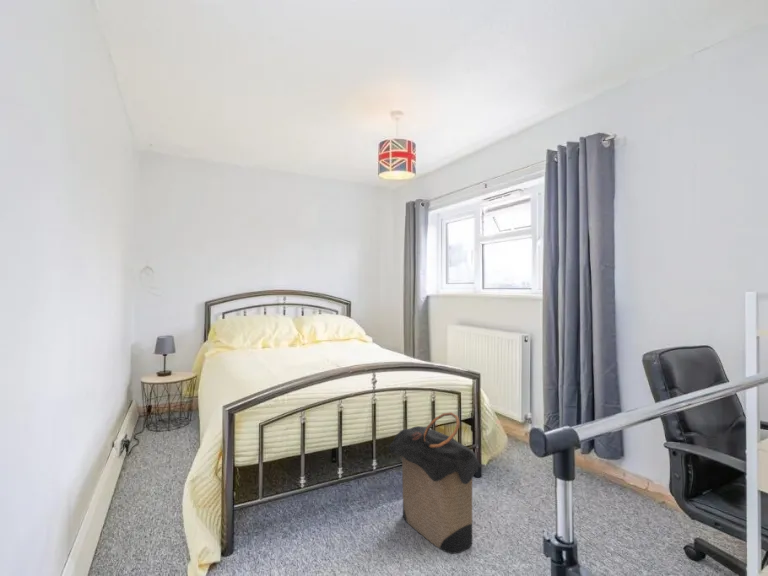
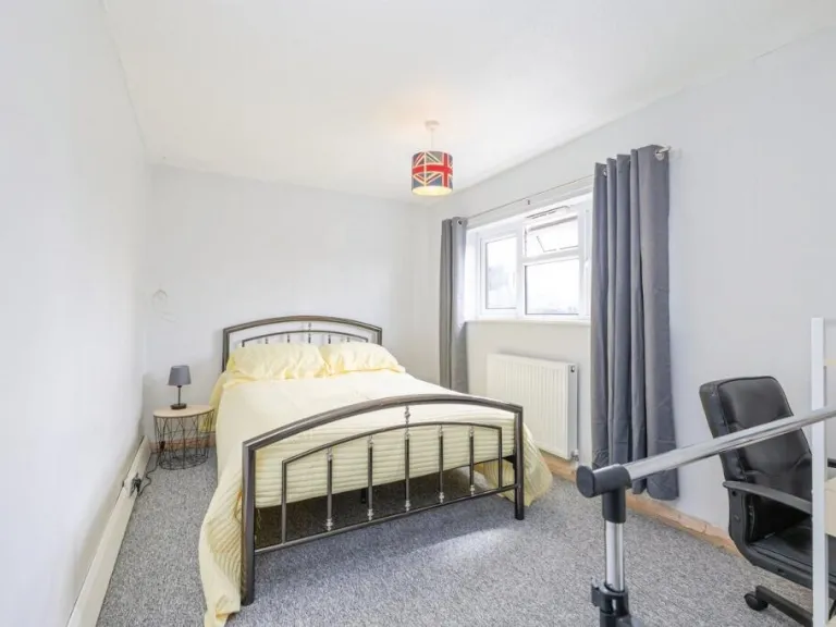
- laundry hamper (432, 470)
